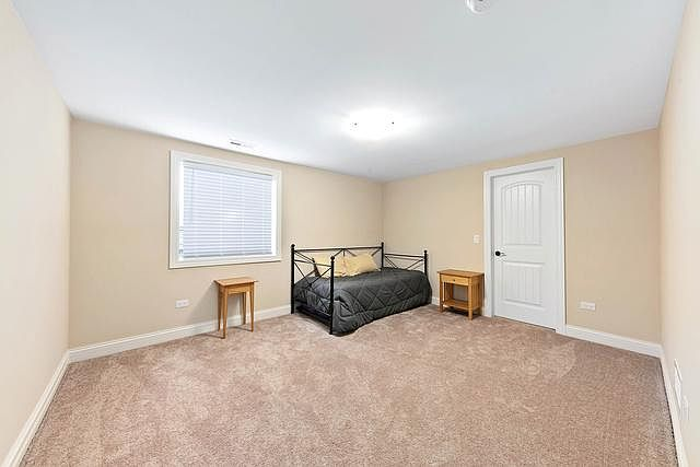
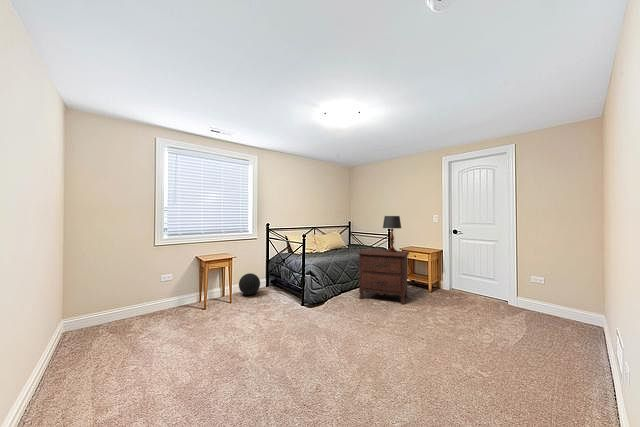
+ nightstand (383, 274)
+ decorative ball (249, 283)
+ table lamp (392, 233)
